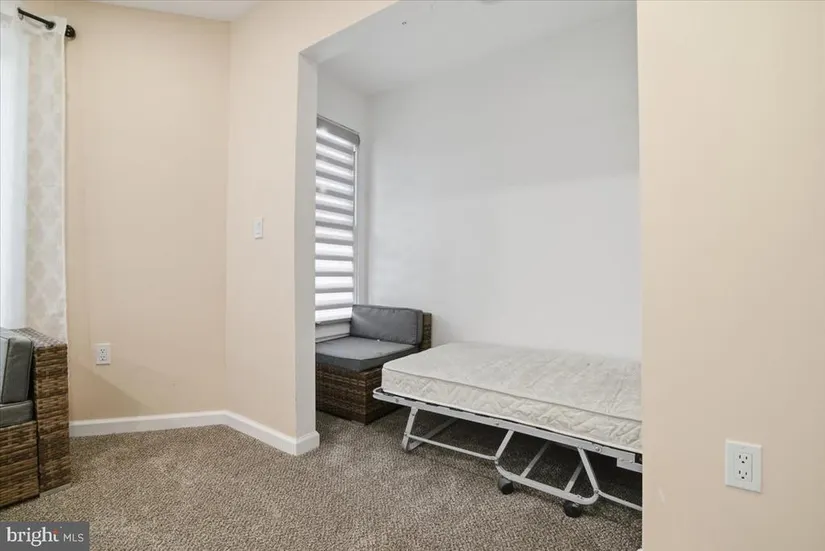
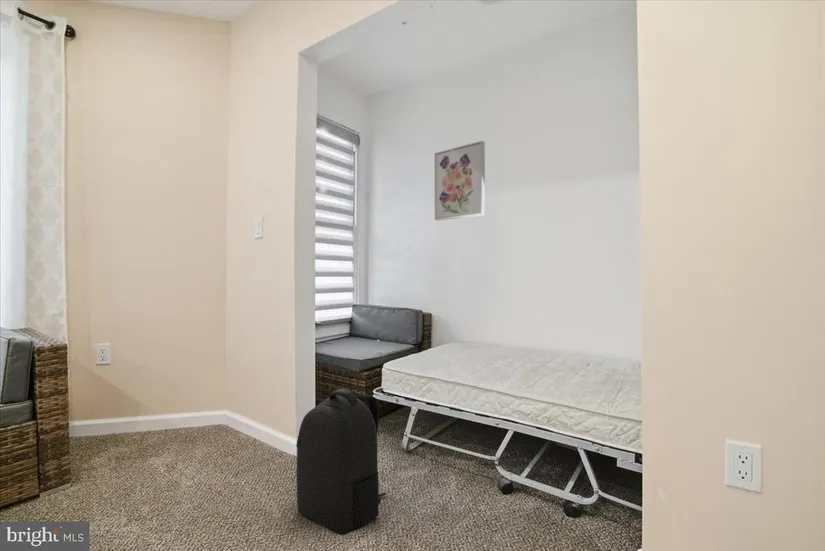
+ wall art (458, 182)
+ backpack (345, 447)
